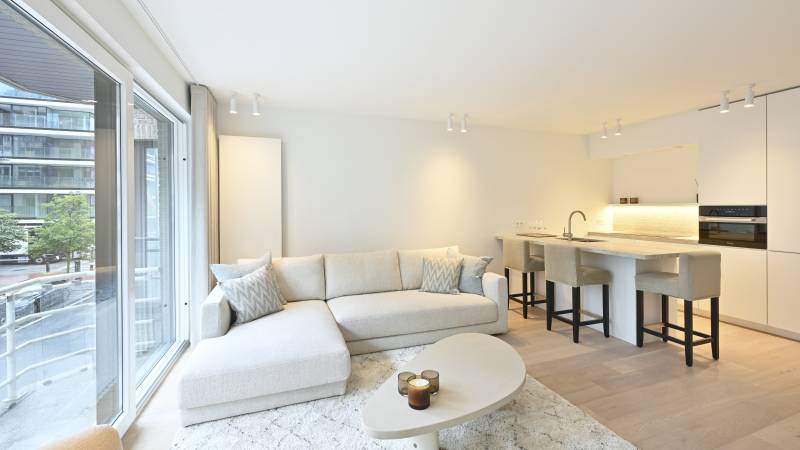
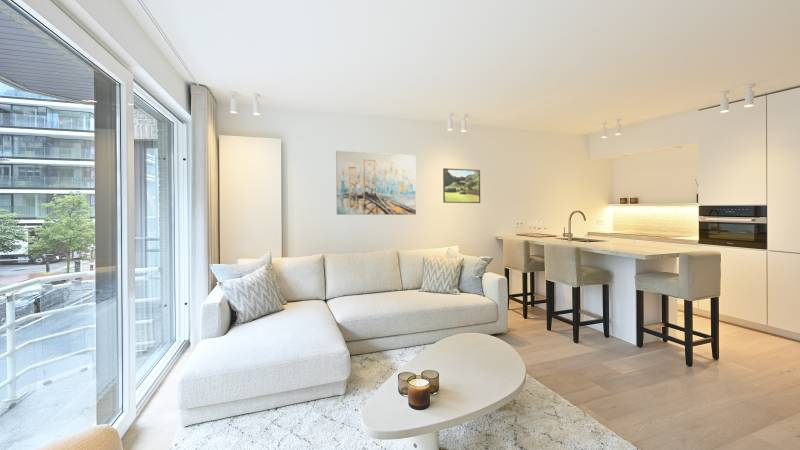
+ wall art (377, 184)
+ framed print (462, 186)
